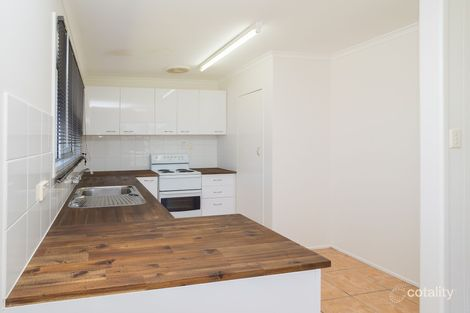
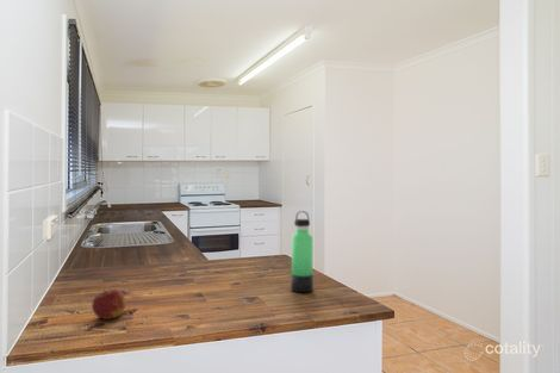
+ apple (108, 303)
+ thermos bottle (301, 250)
